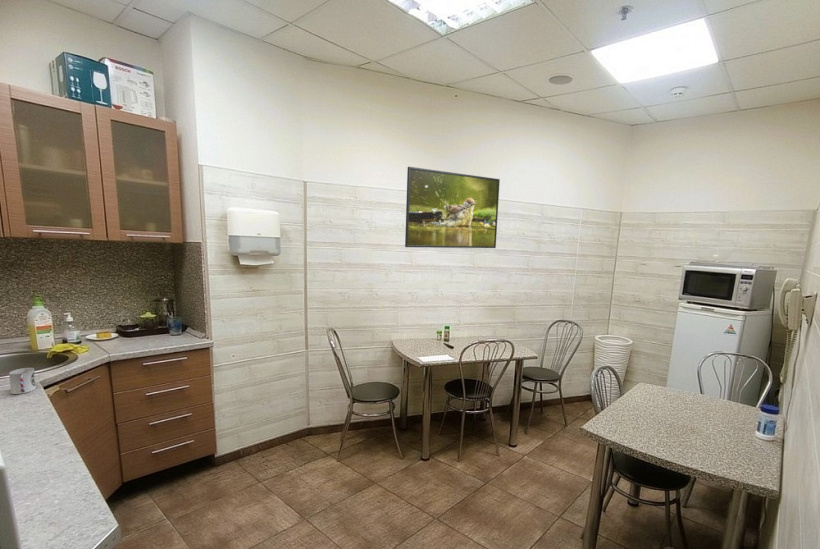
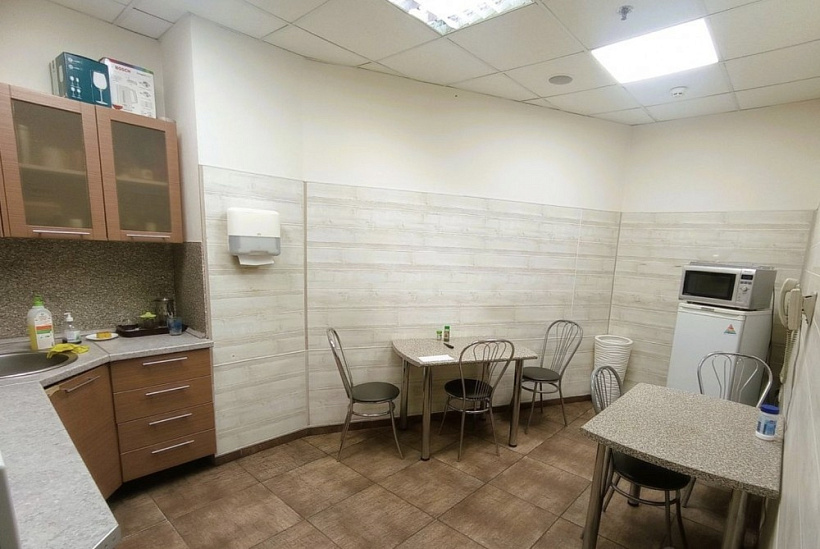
- cup (22, 381)
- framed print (455, 210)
